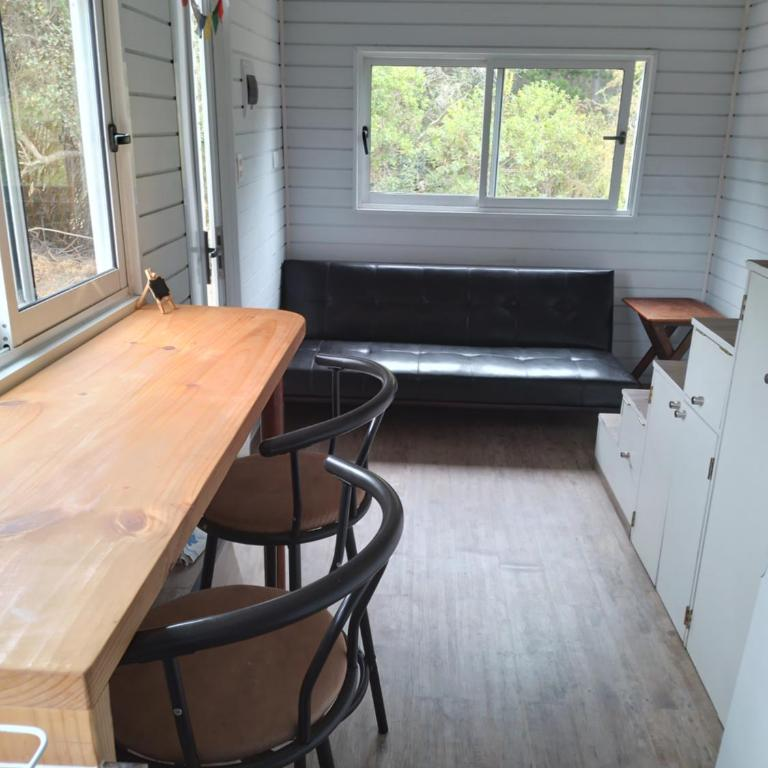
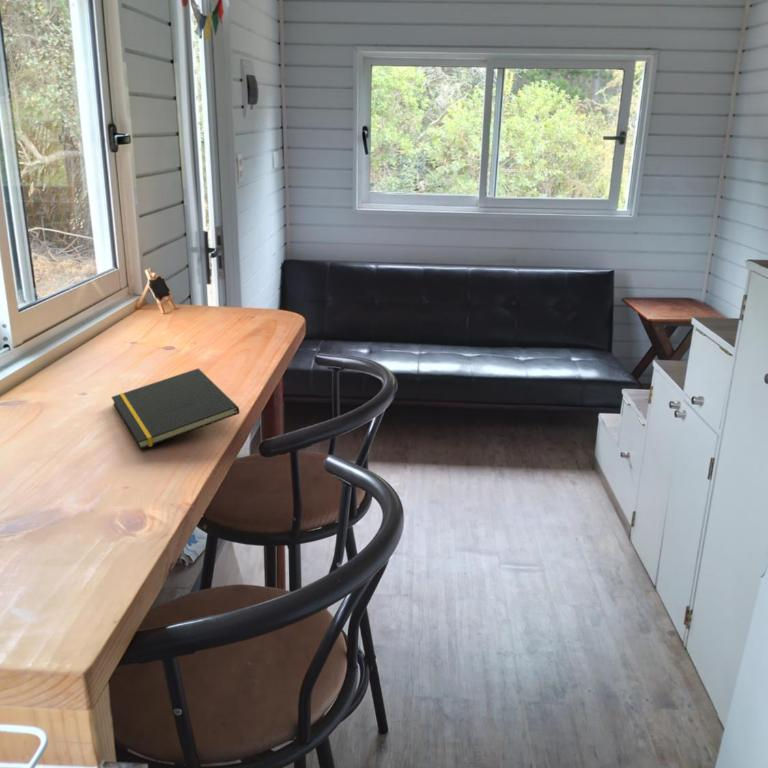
+ notepad (172, 404)
